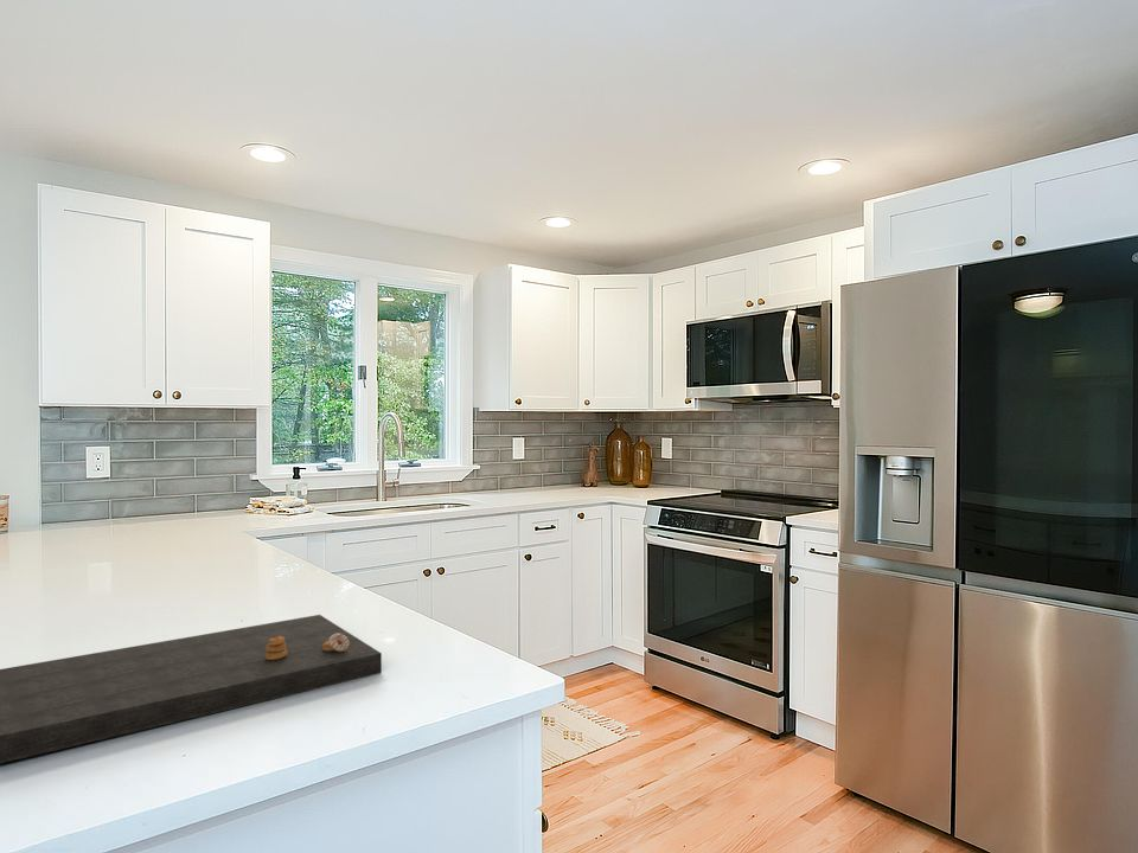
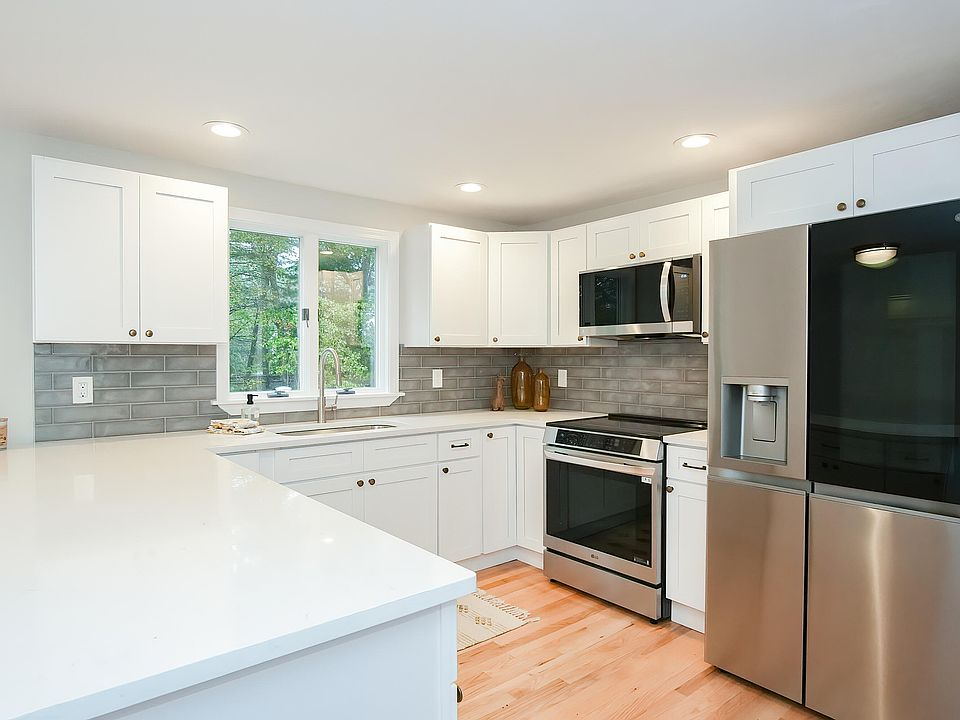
- cutting board (180, 665)
